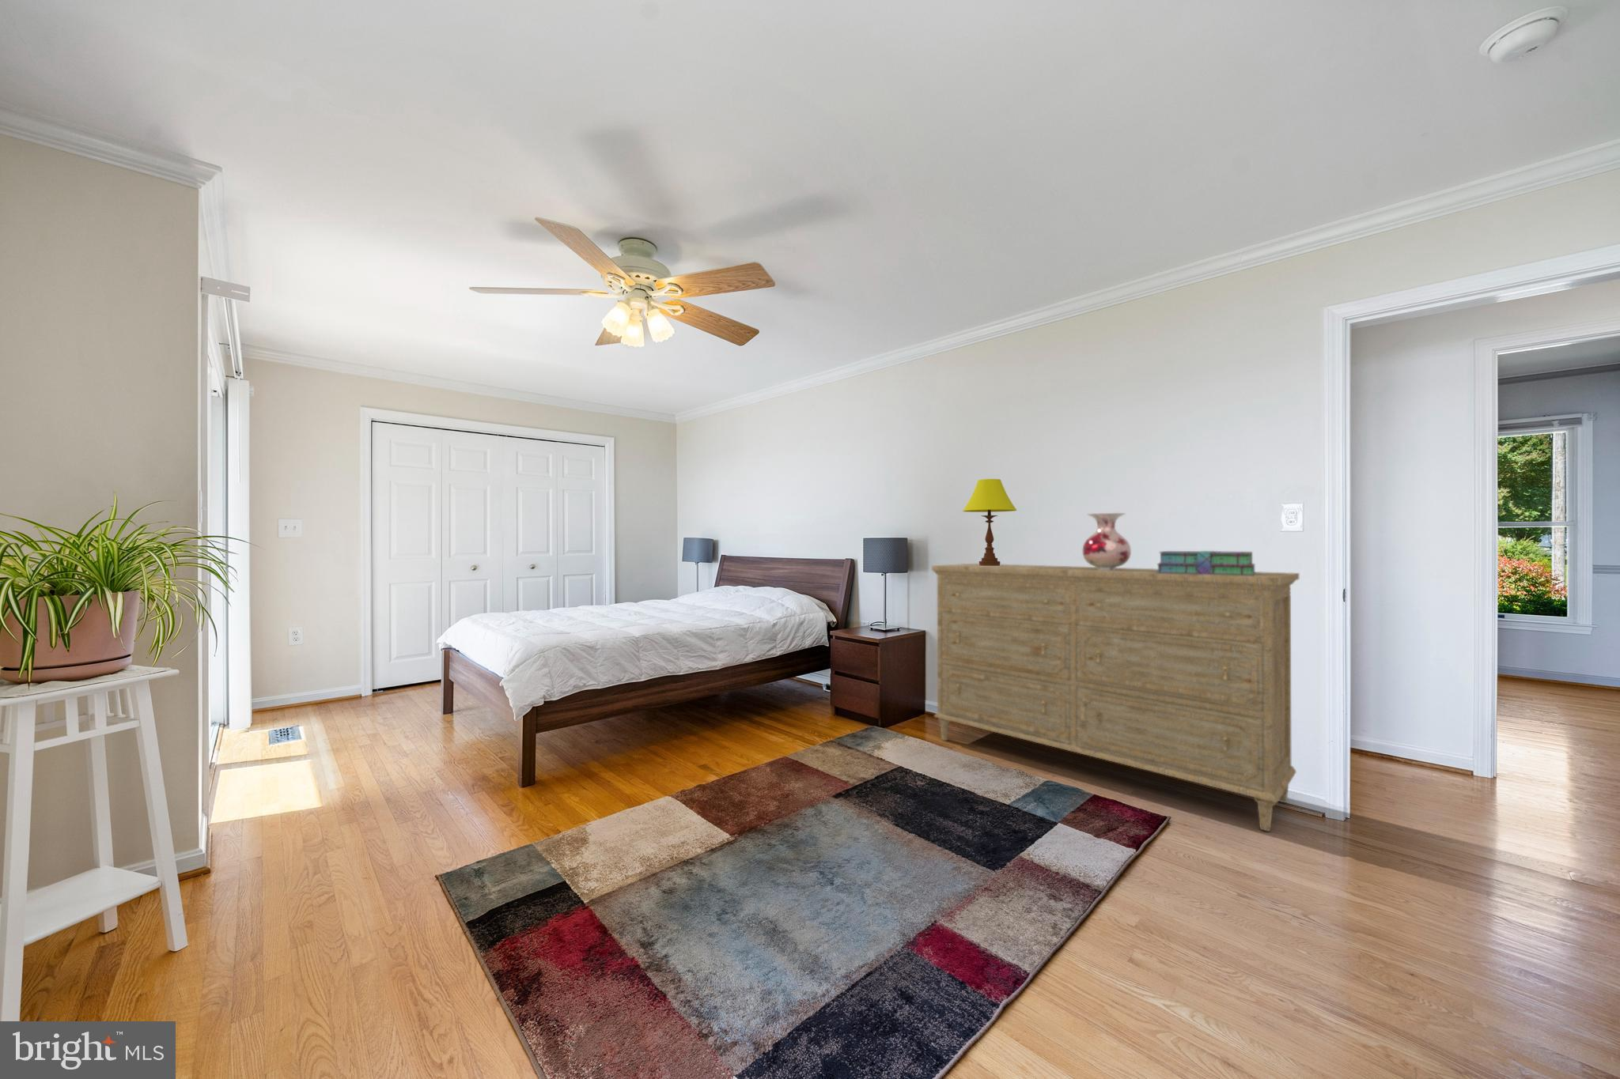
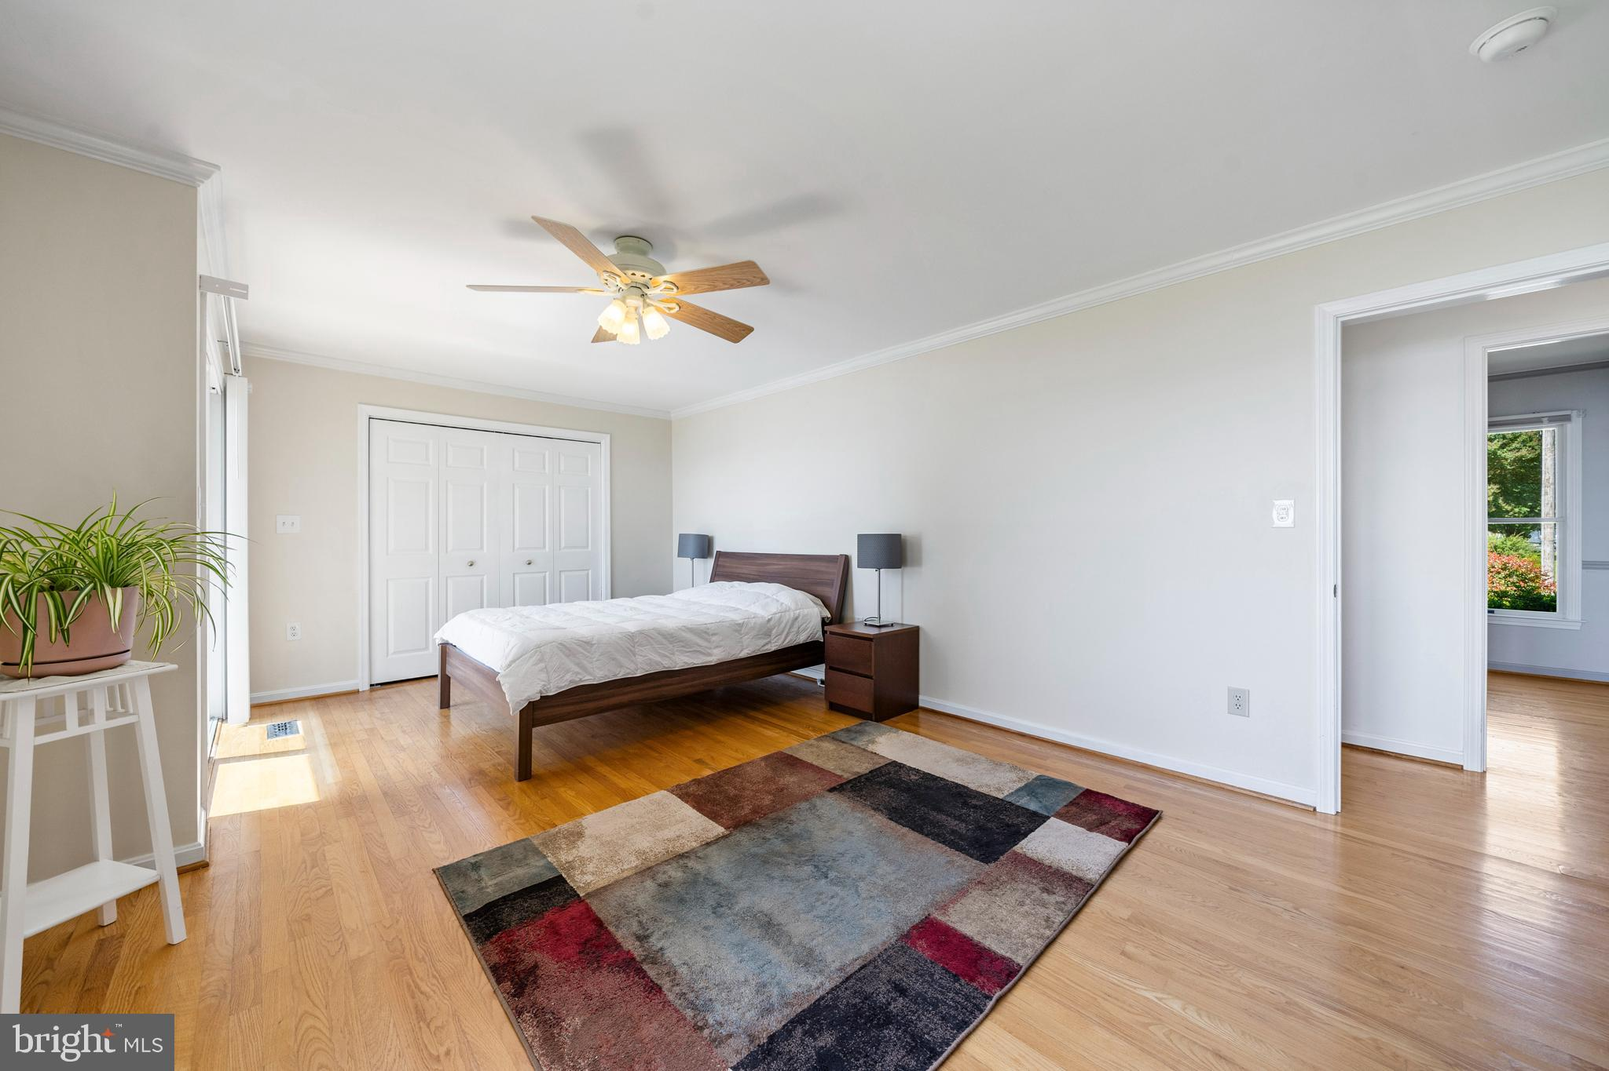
- dresser (1090, 667)
- table lamp (989, 521)
- vase (1106, 541)
- stack of books (1206, 561)
